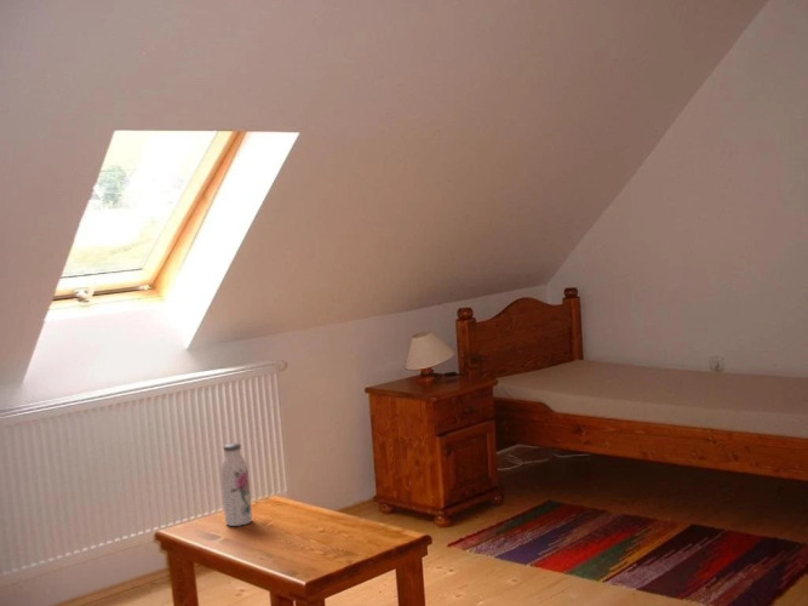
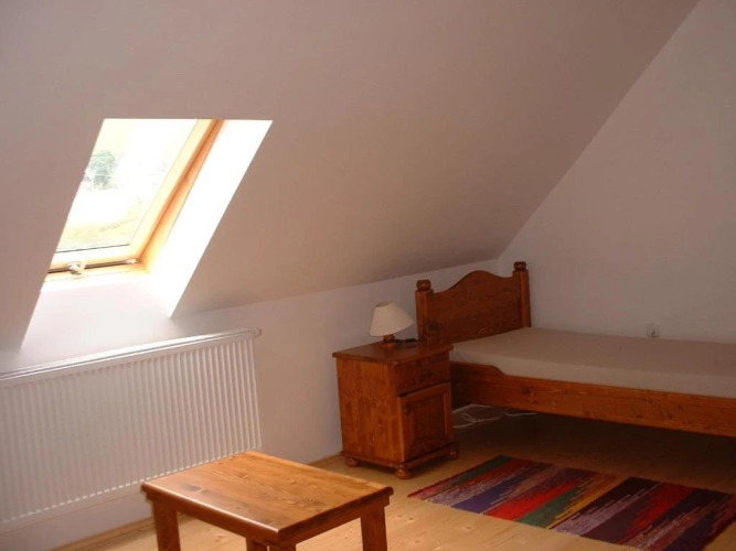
- water bottle (235, 482)
